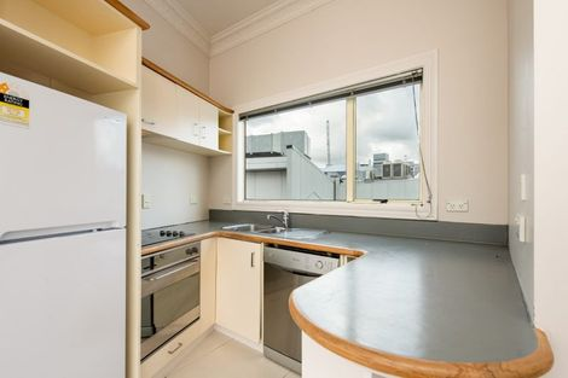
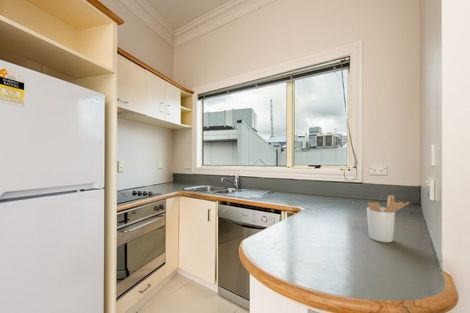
+ utensil holder (386, 218)
